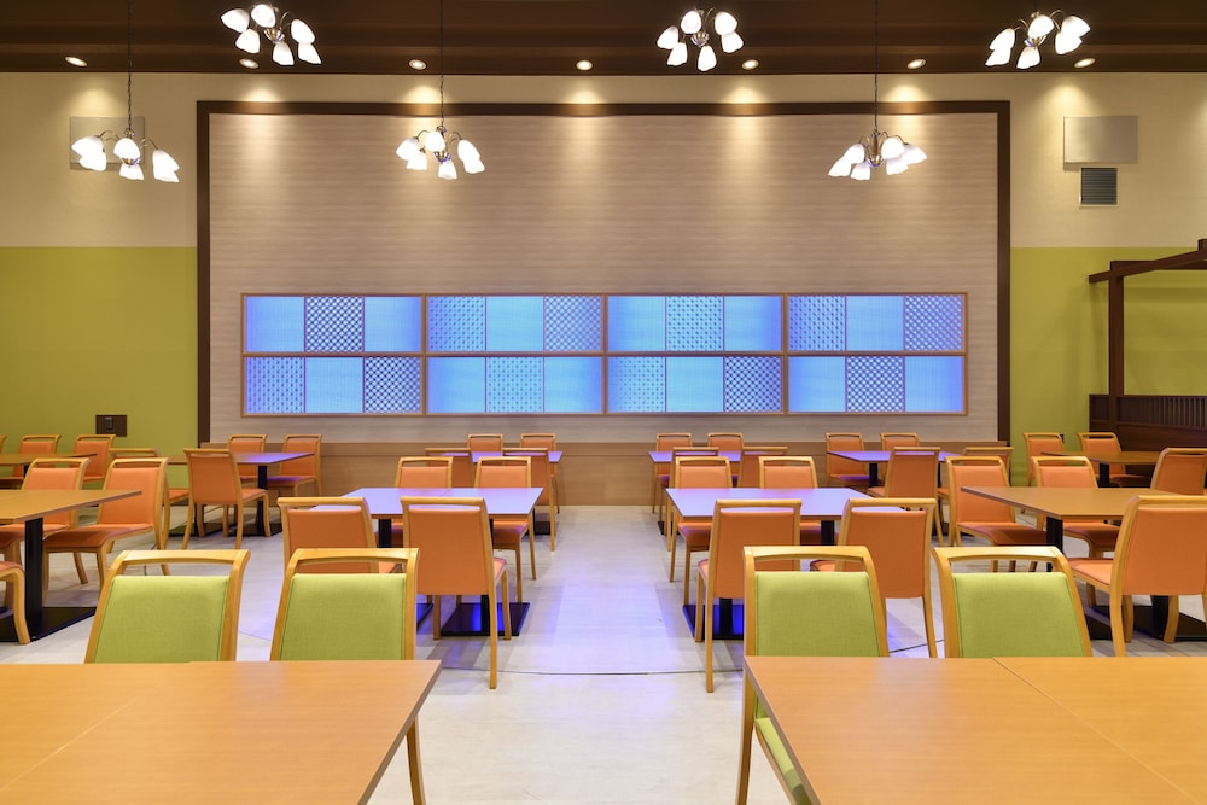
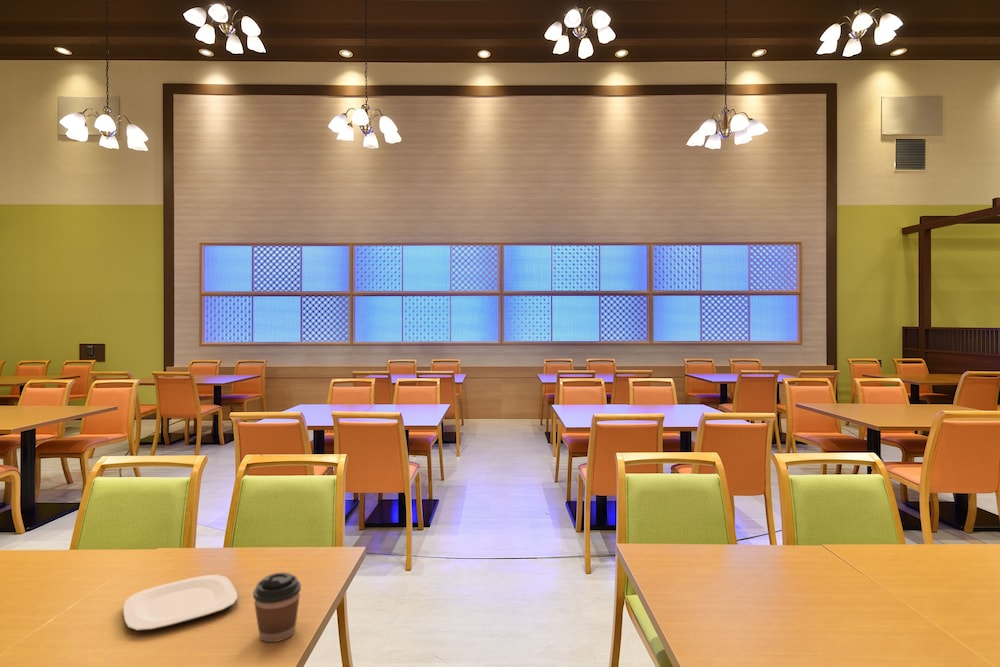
+ plate (181, 602)
+ coffee cup (277, 603)
